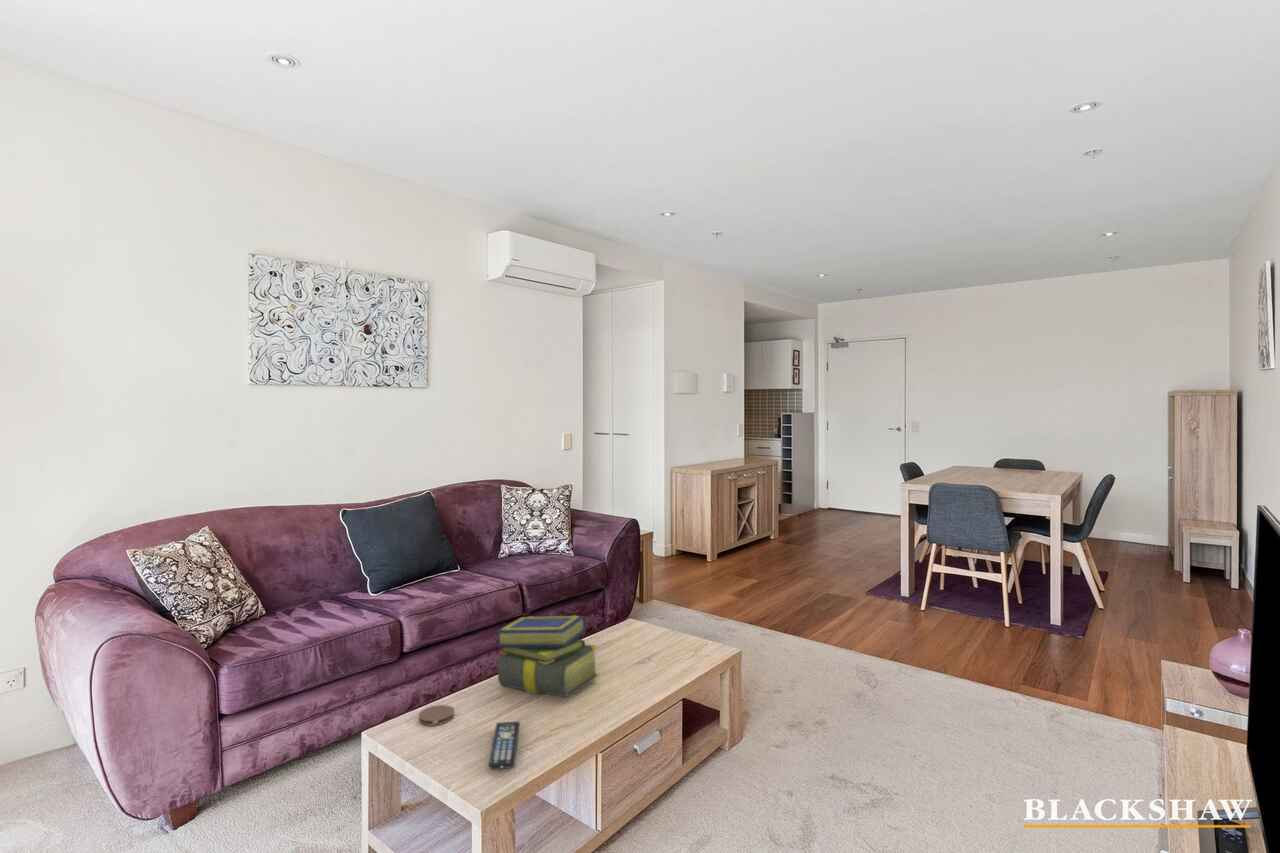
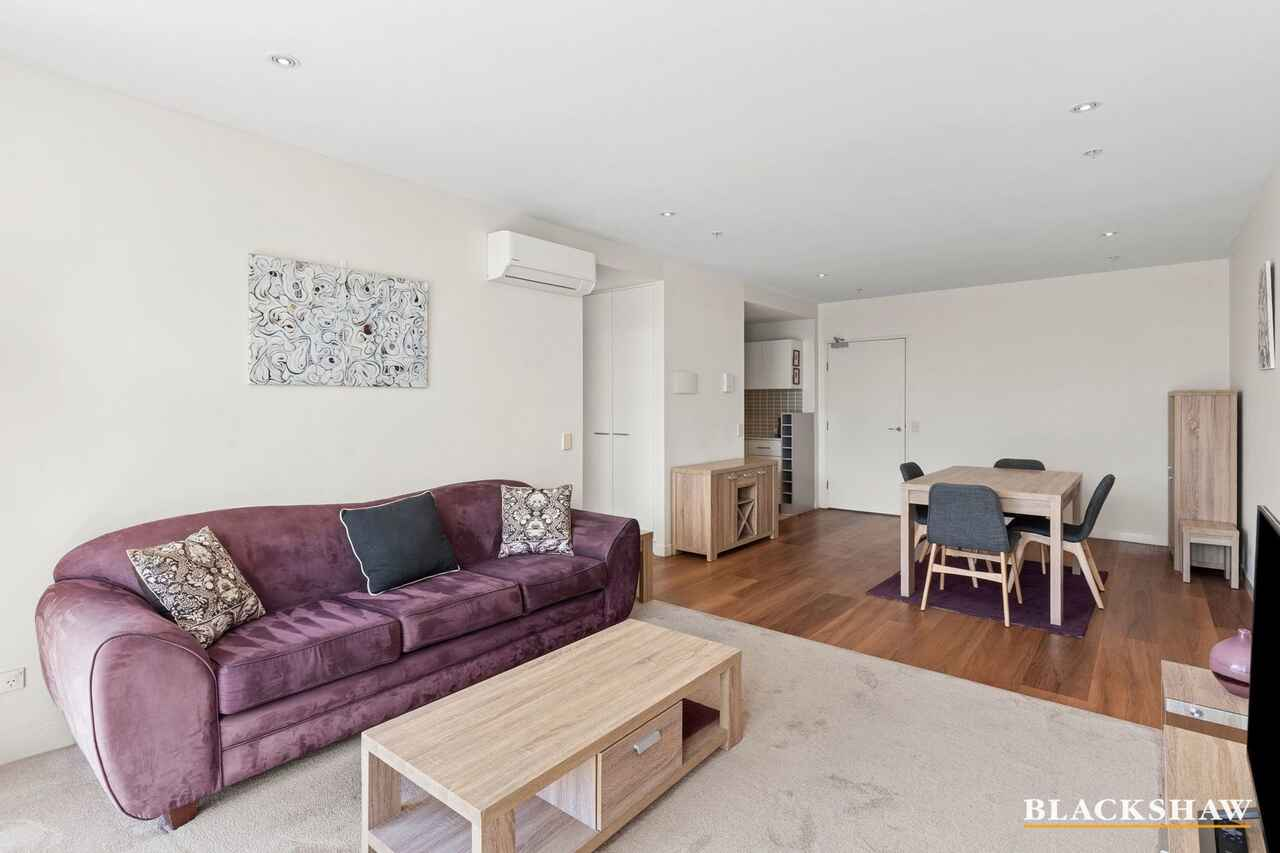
- stack of books (544, 651)
- remote control (505, 742)
- coaster (436, 715)
